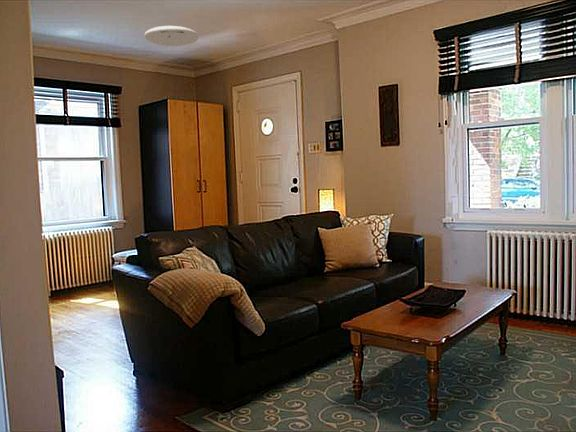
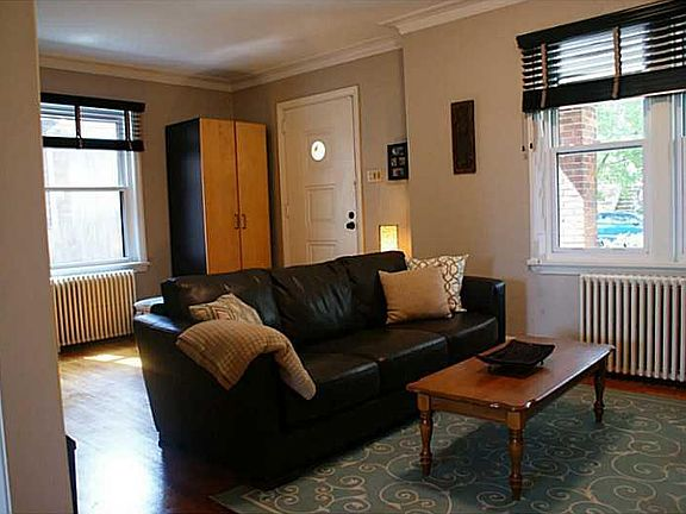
- ceiling light (171, 36)
